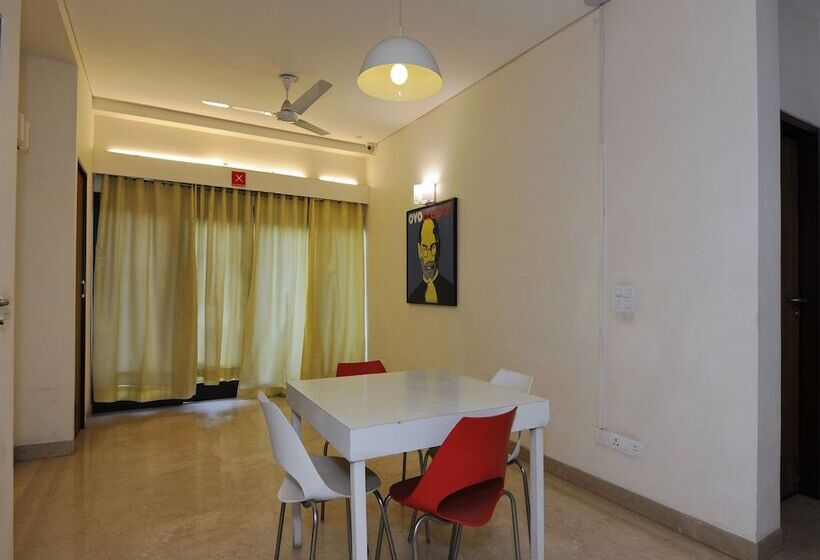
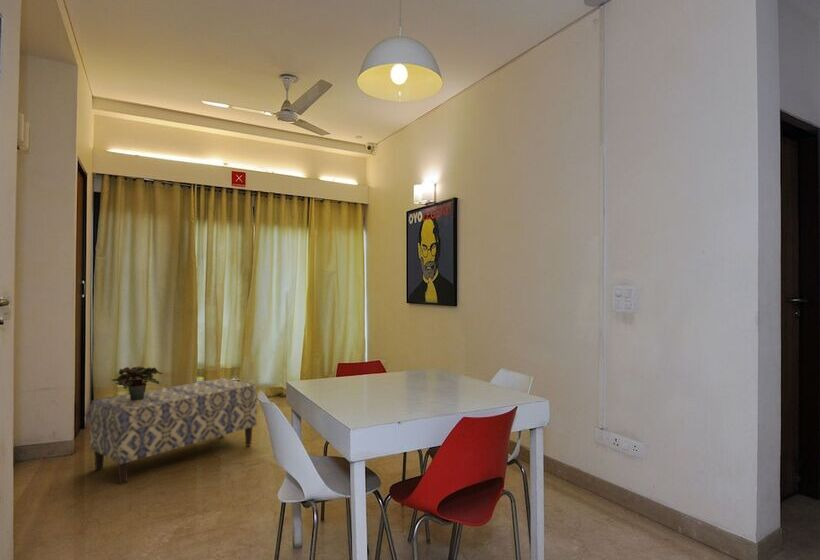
+ bench (179, 424)
+ potted plant (138, 382)
